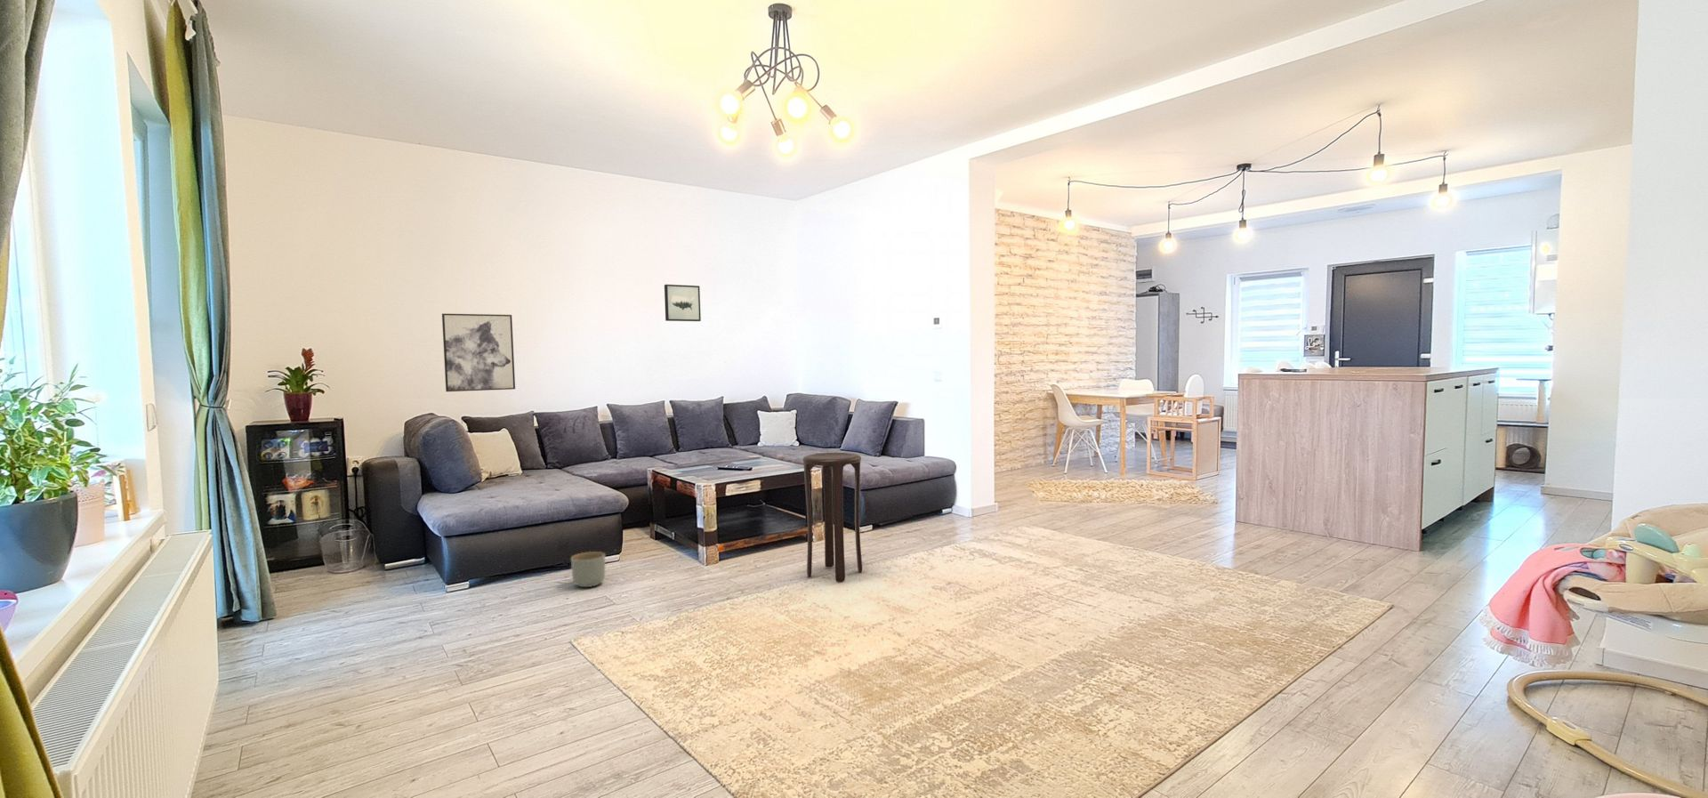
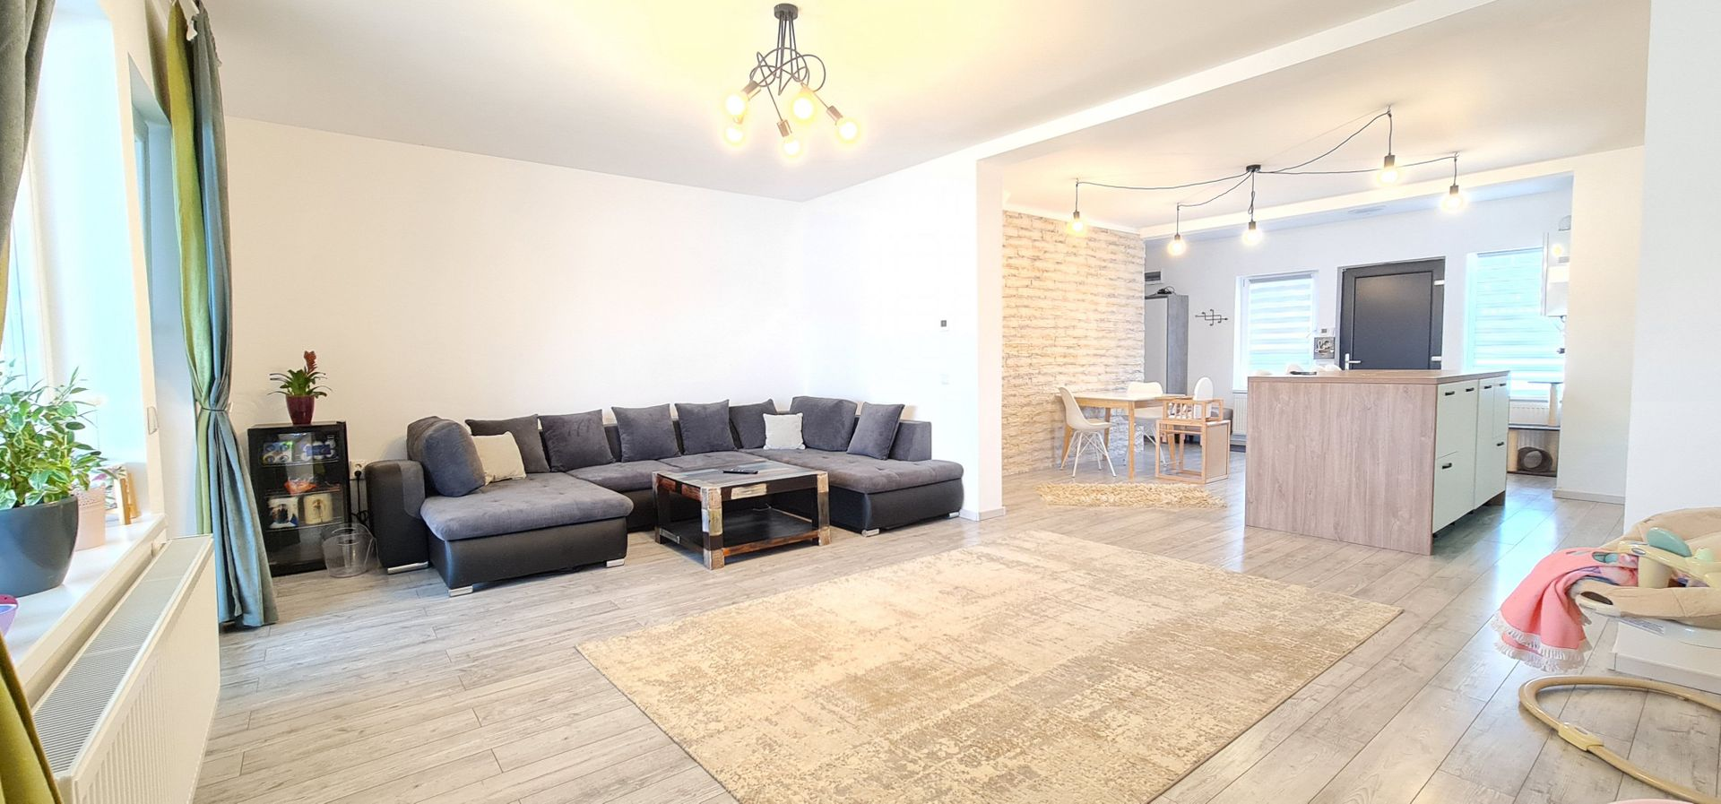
- planter (588, 570)
- stool (833, 514)
- wall art (479, 353)
- wall art (682, 303)
